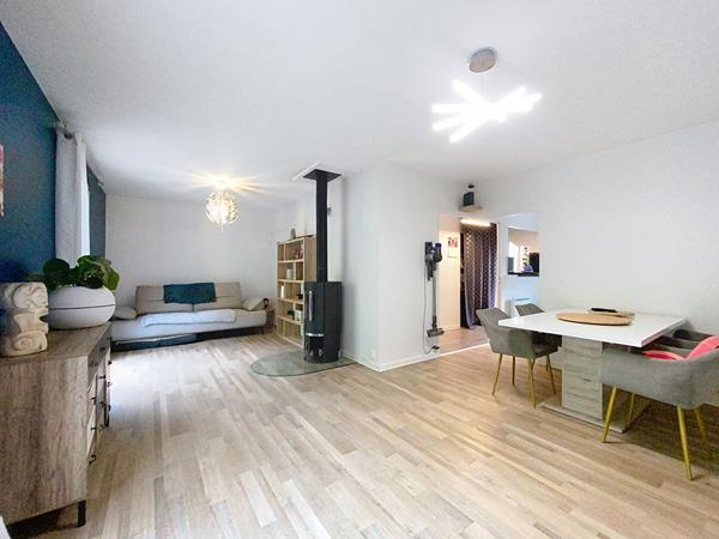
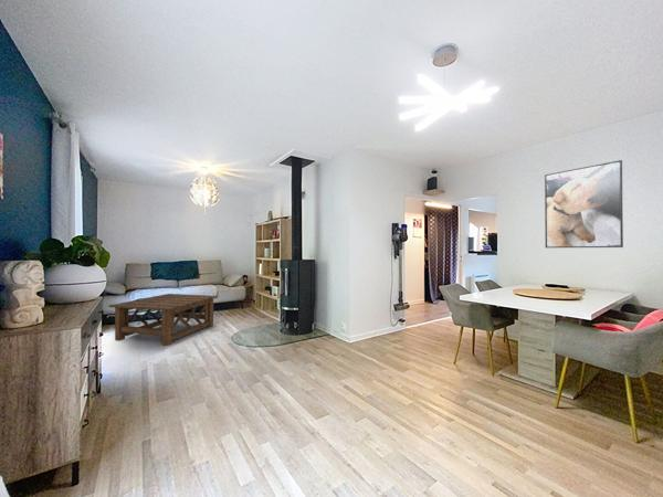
+ coffee table (168, 316)
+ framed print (580, 208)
